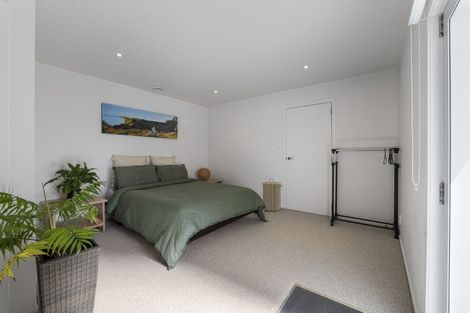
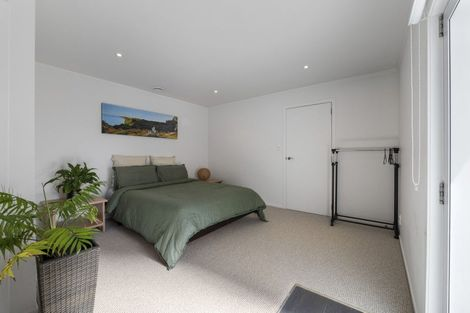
- laundry hamper (271, 193)
